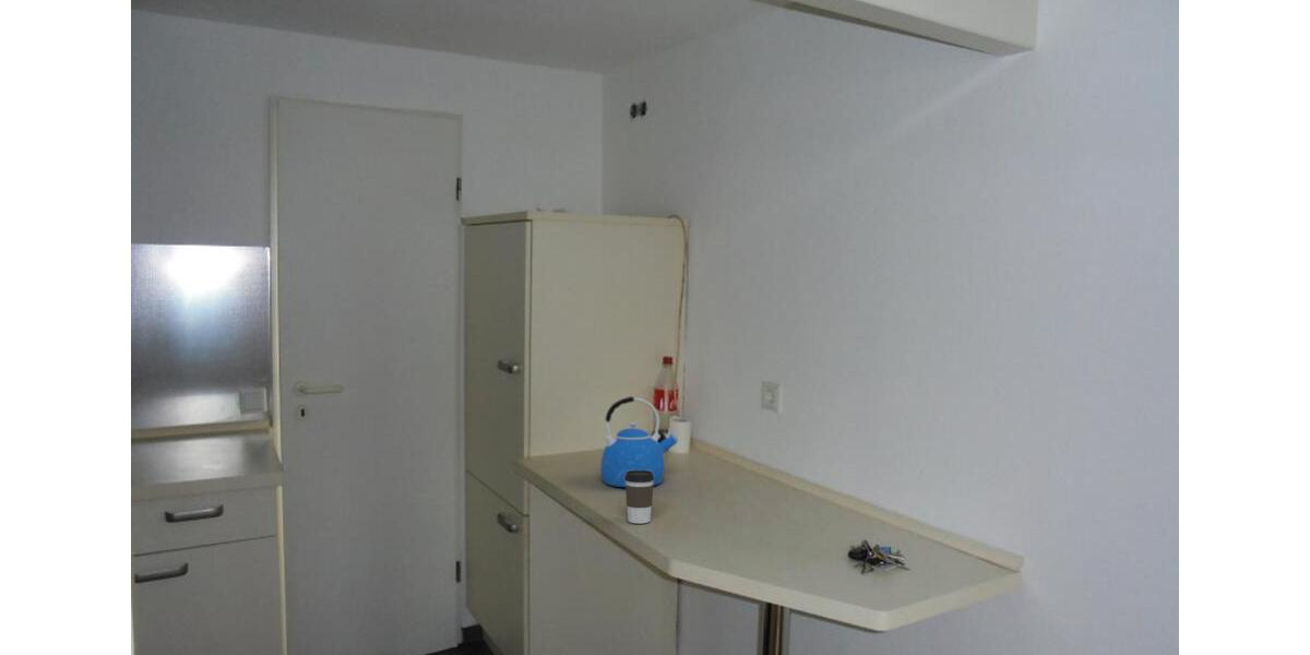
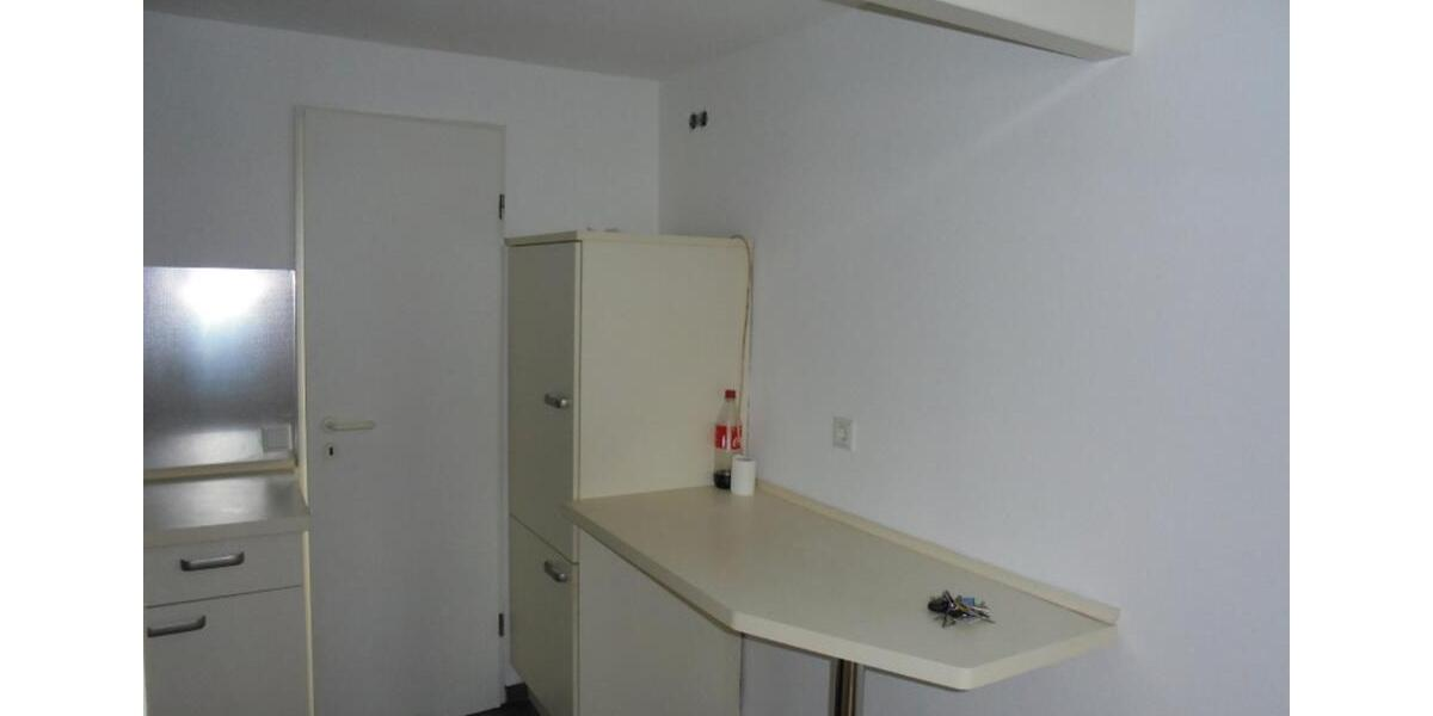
- coffee cup (639, 496)
- kettle (640, 439)
